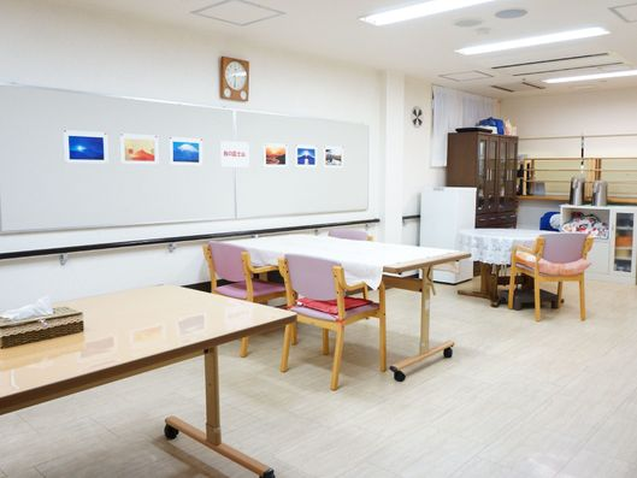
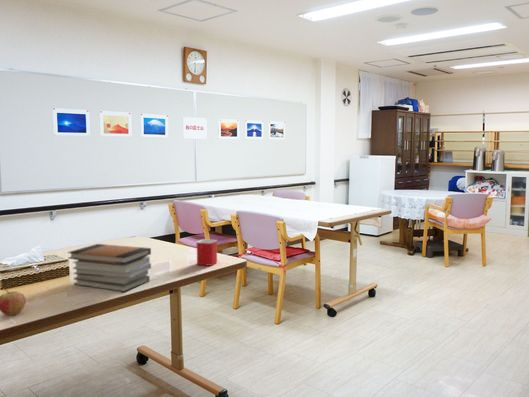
+ fruit (11, 302)
+ book stack (111, 266)
+ mug (205, 253)
